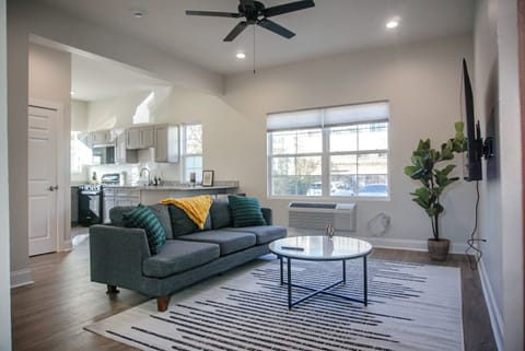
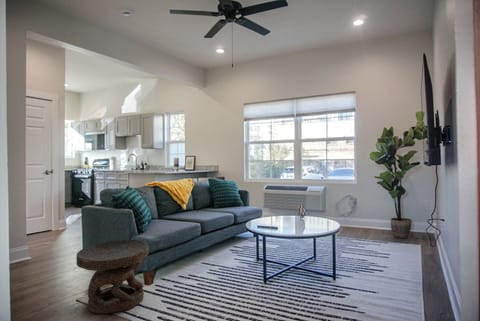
+ side table (116, 274)
